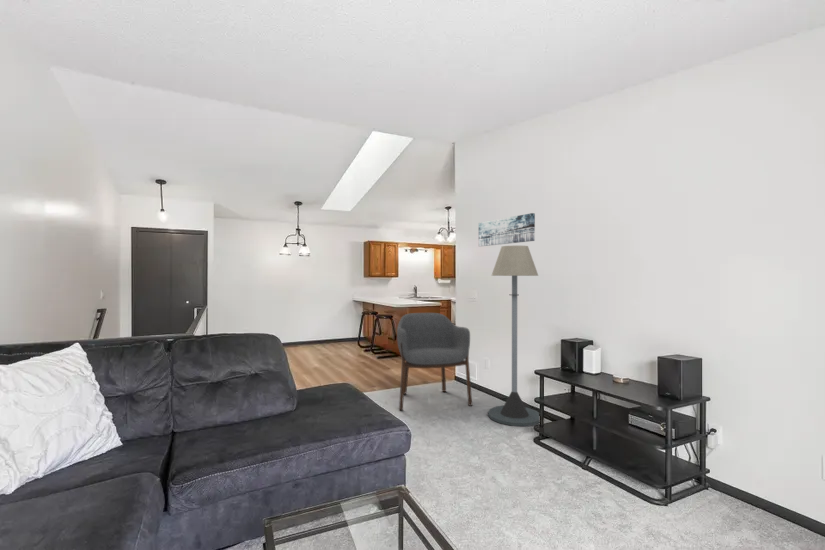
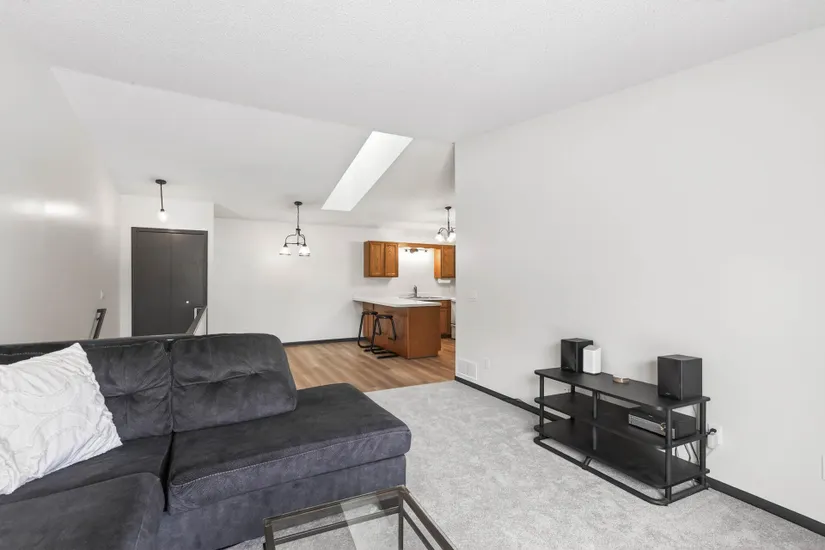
- armchair (429, 357)
- wall art (504, 231)
- floor lamp (514, 331)
